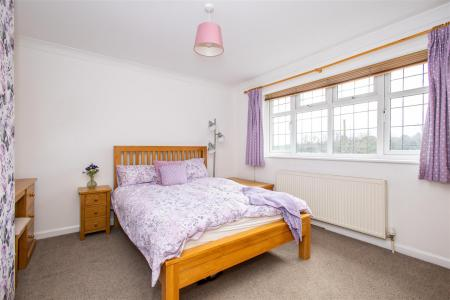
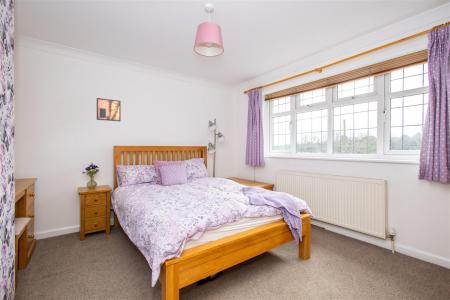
+ wall art (108, 110)
